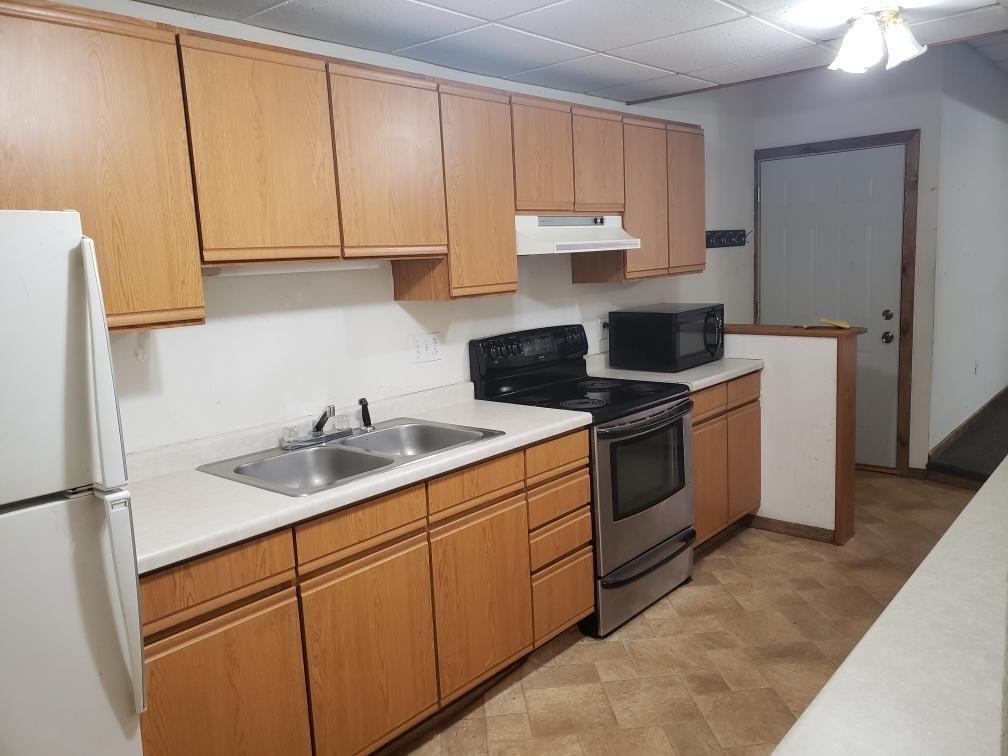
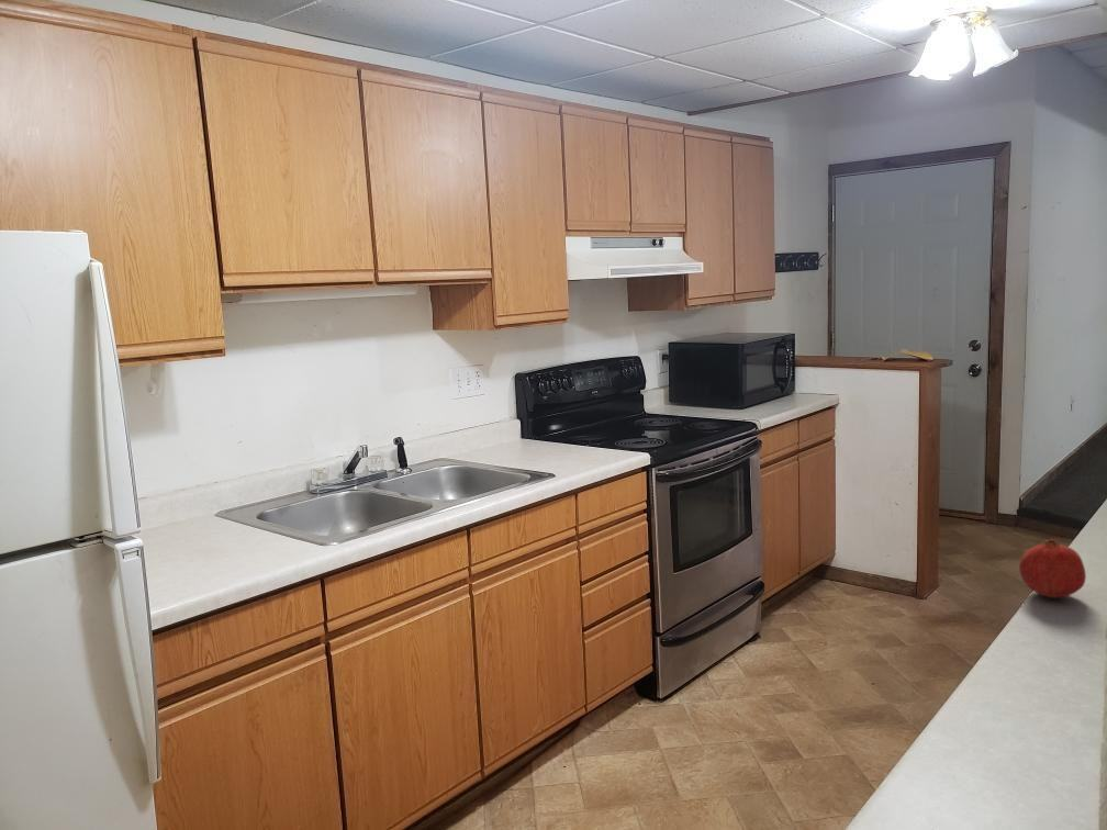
+ fruit (1052, 568)
